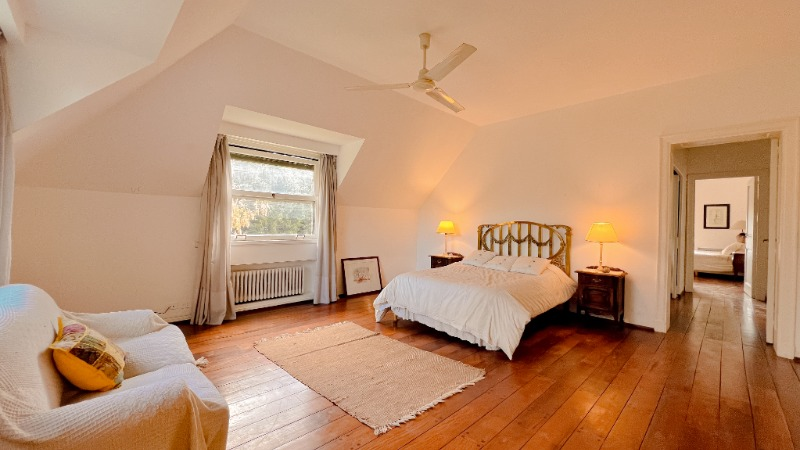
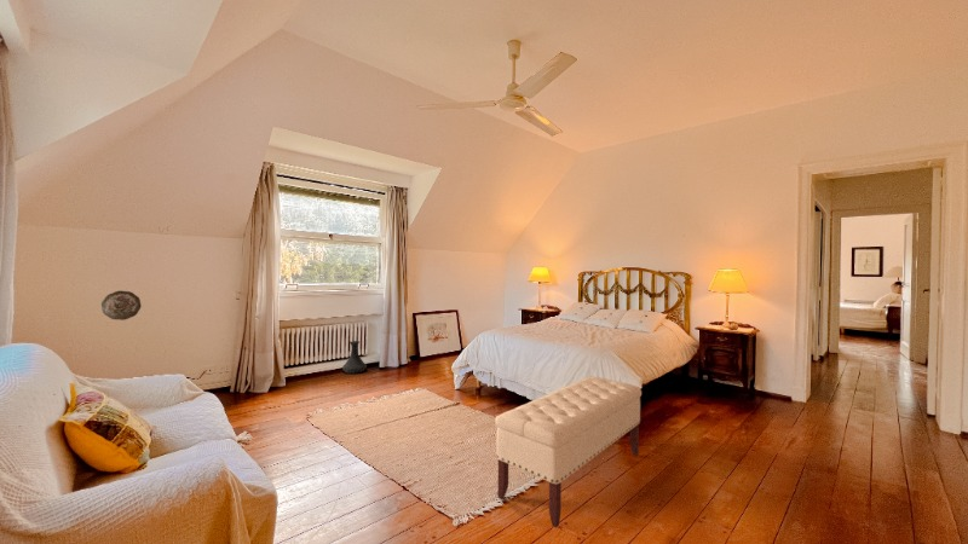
+ vase (355, 355)
+ decorative plate (121, 305)
+ bench (575, 435)
